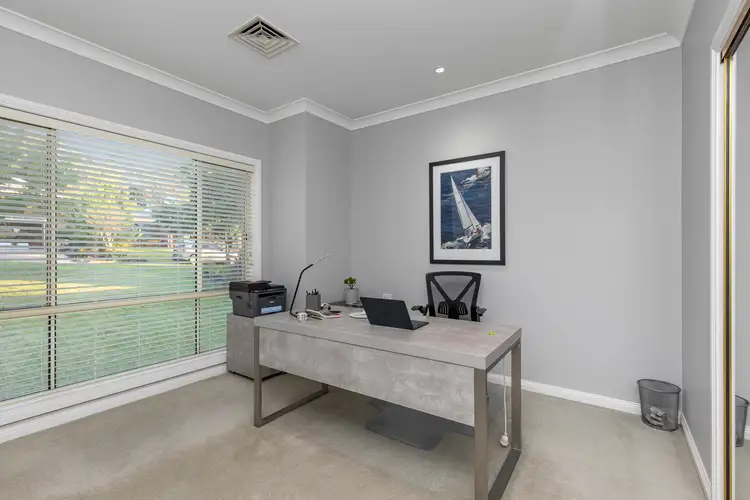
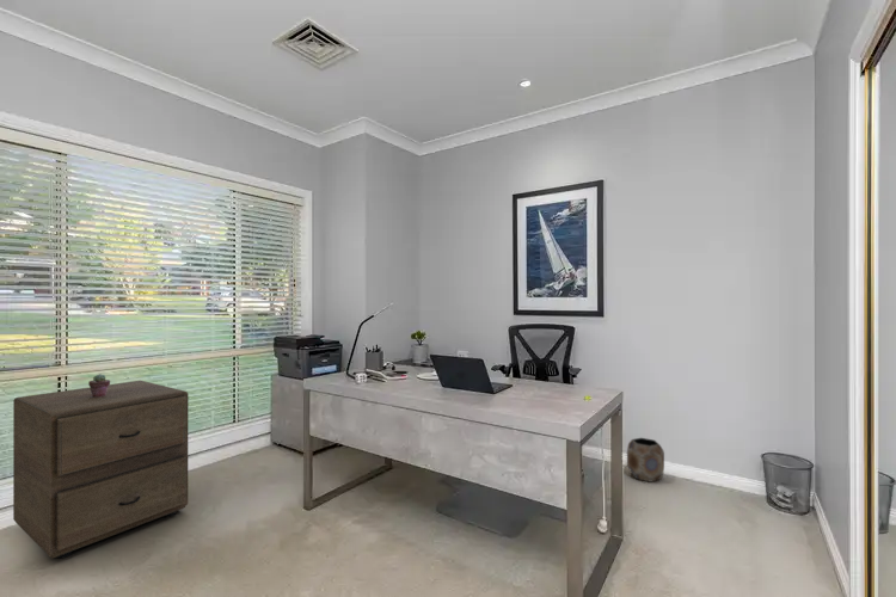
+ planter (645, 458)
+ potted succulent (99, 384)
+ filing cabinet (106, 457)
